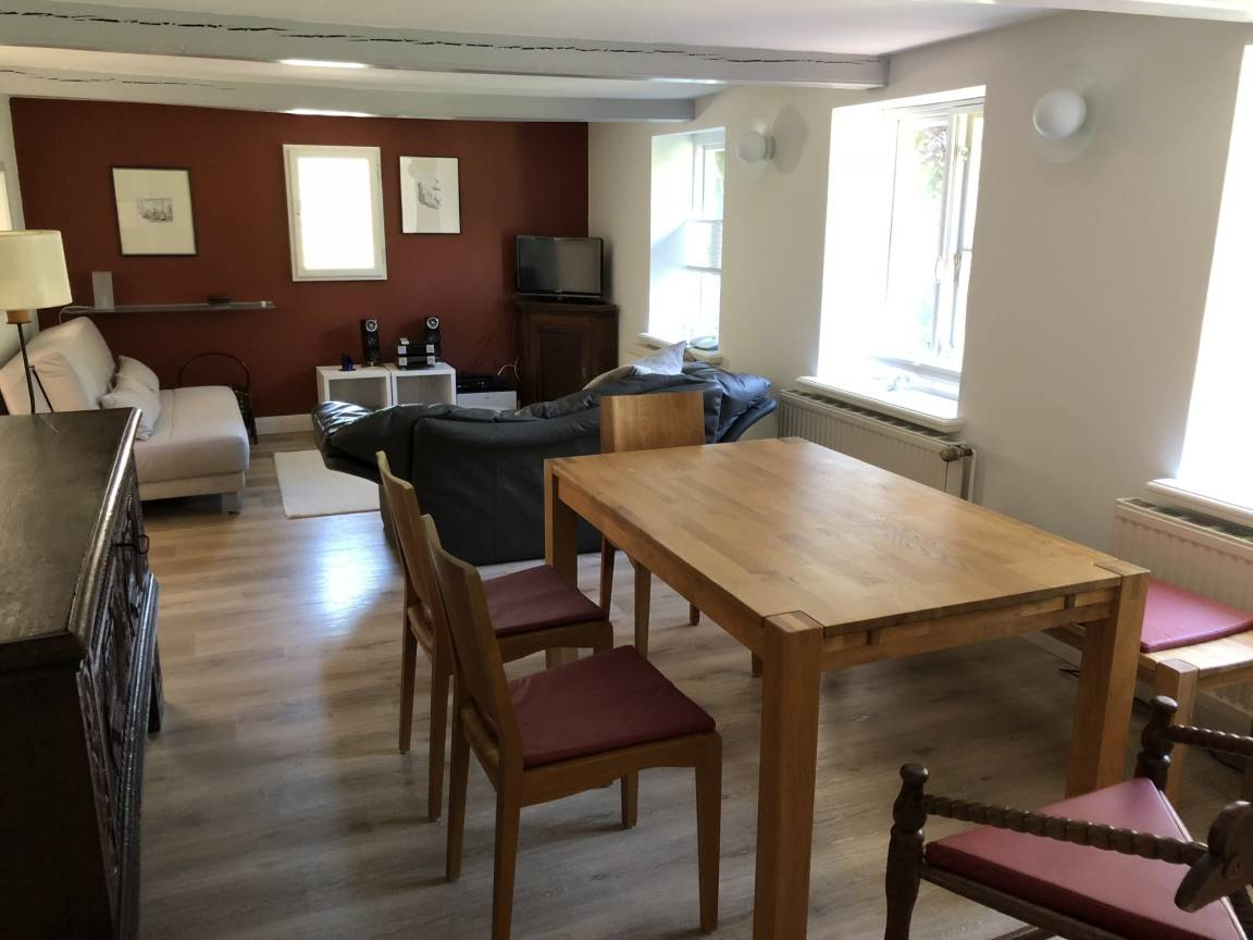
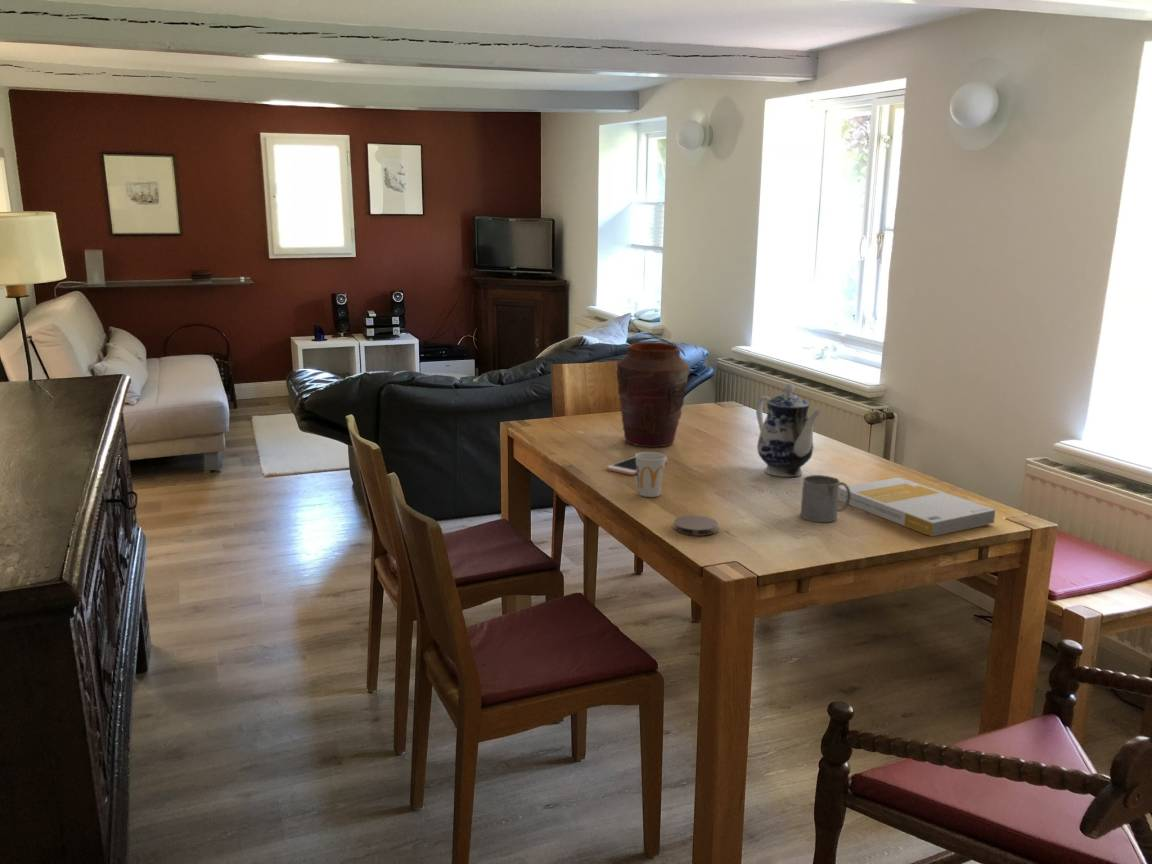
+ vase (651, 394)
+ teapot (786, 428)
+ cell phone (635, 464)
+ book (913, 504)
+ cup (650, 474)
+ mug (826, 498)
+ coaster (695, 525)
